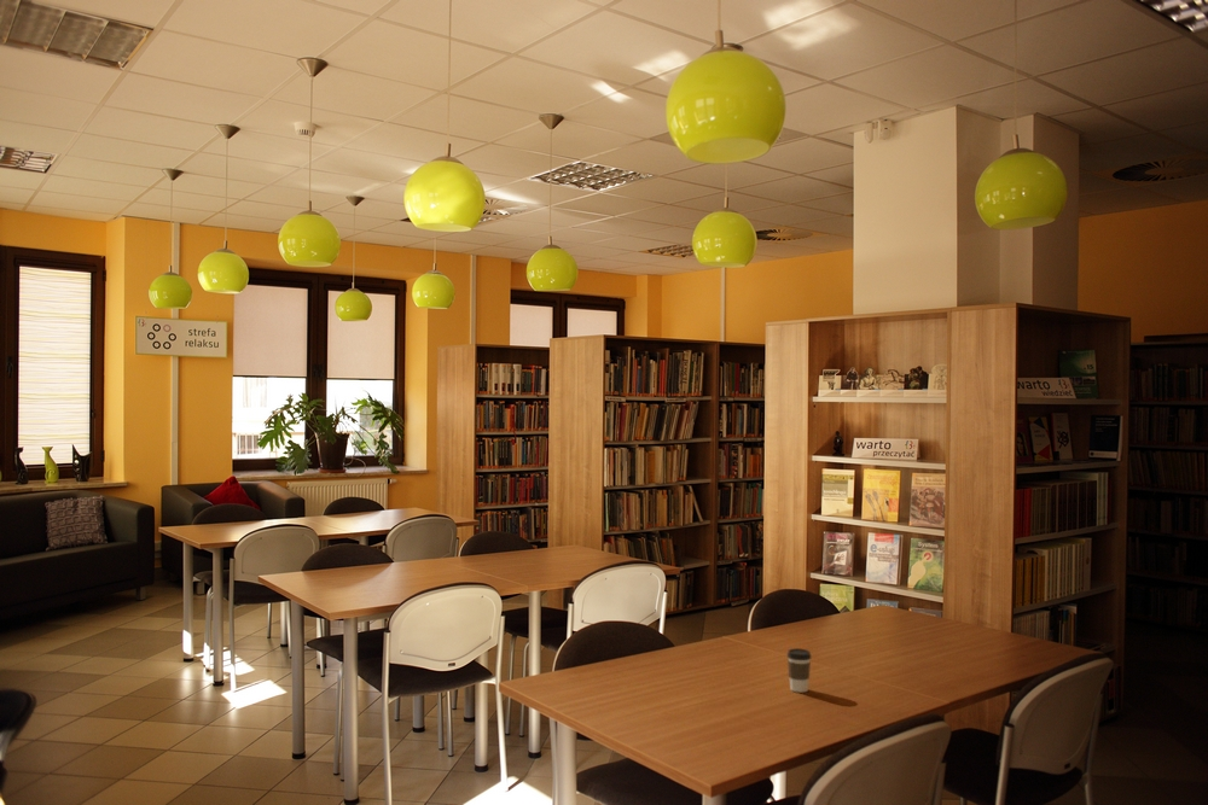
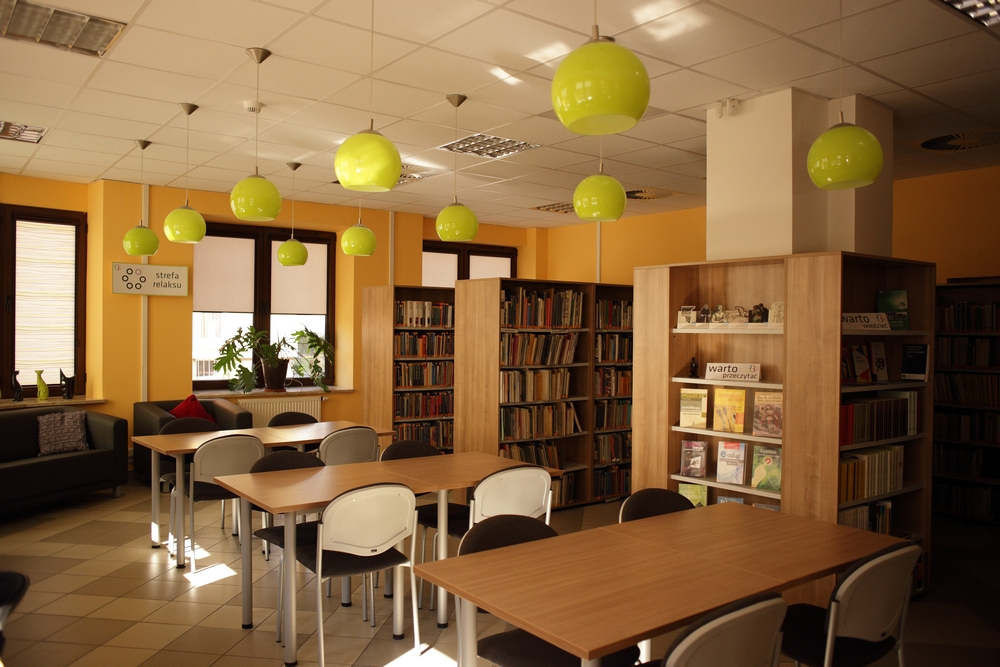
- coffee cup (798, 670)
